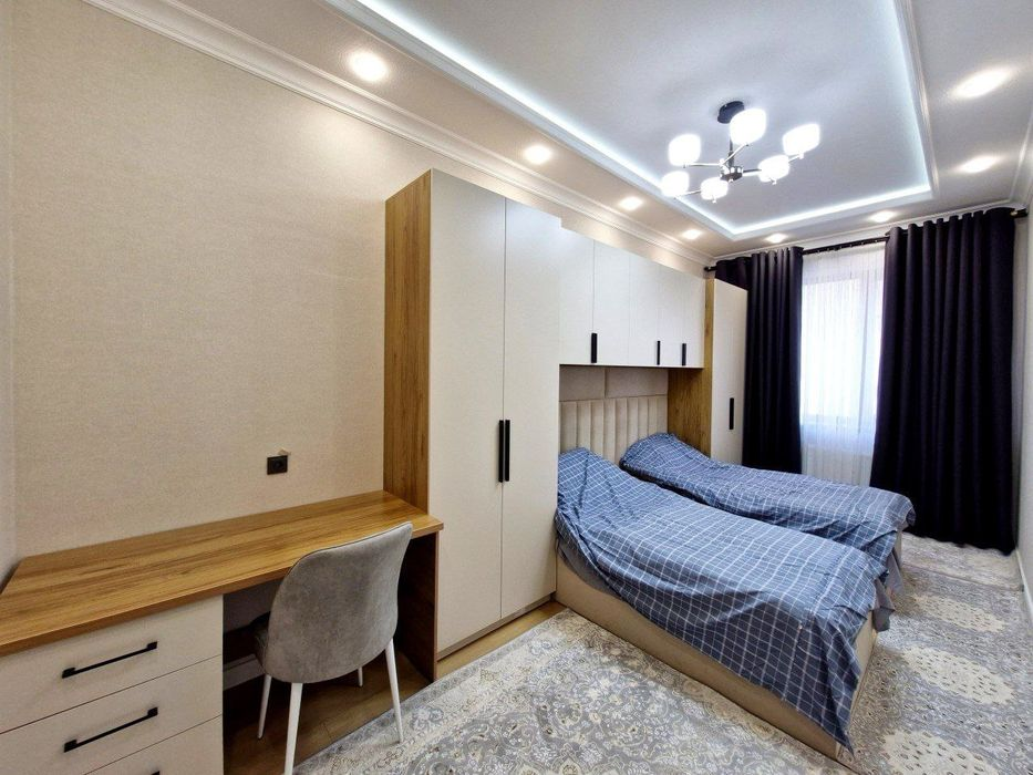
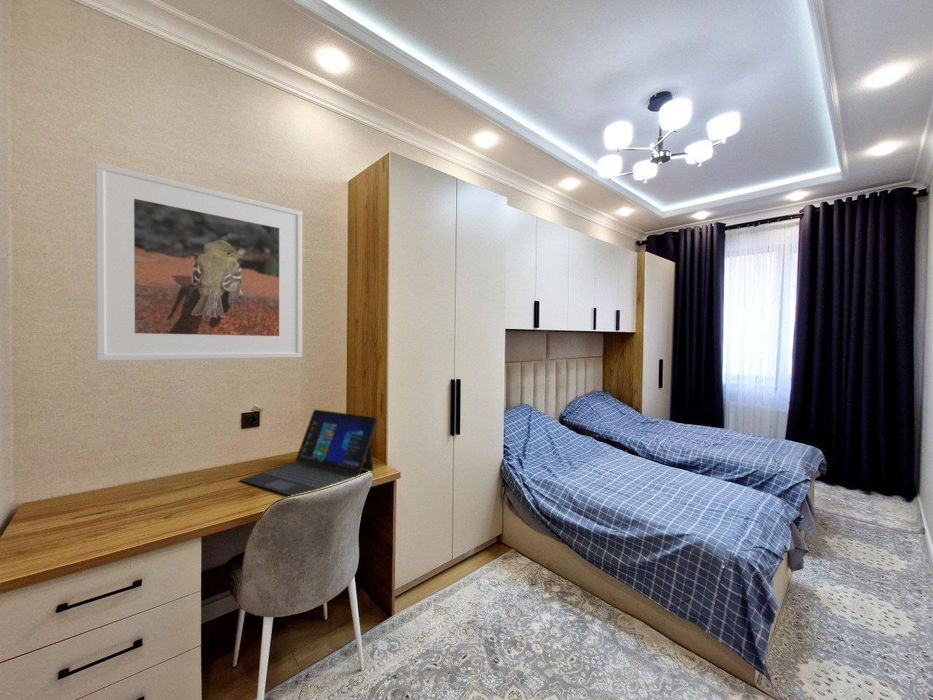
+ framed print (214, 275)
+ laptop (311, 447)
